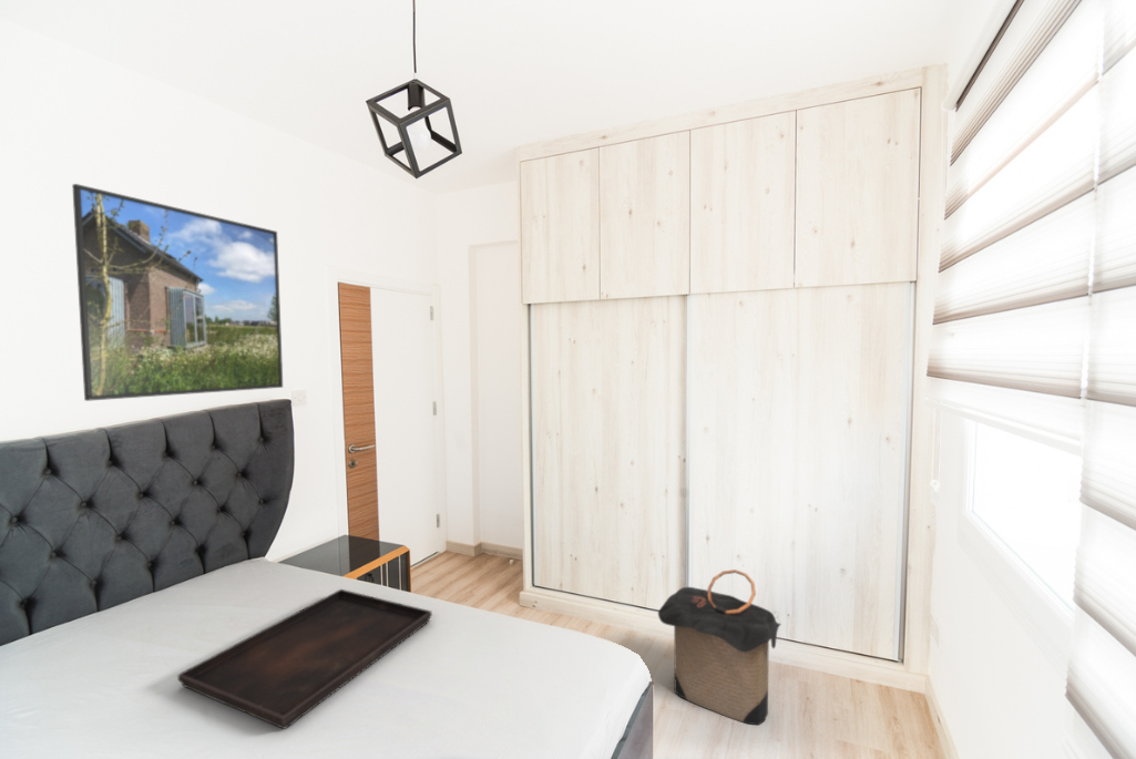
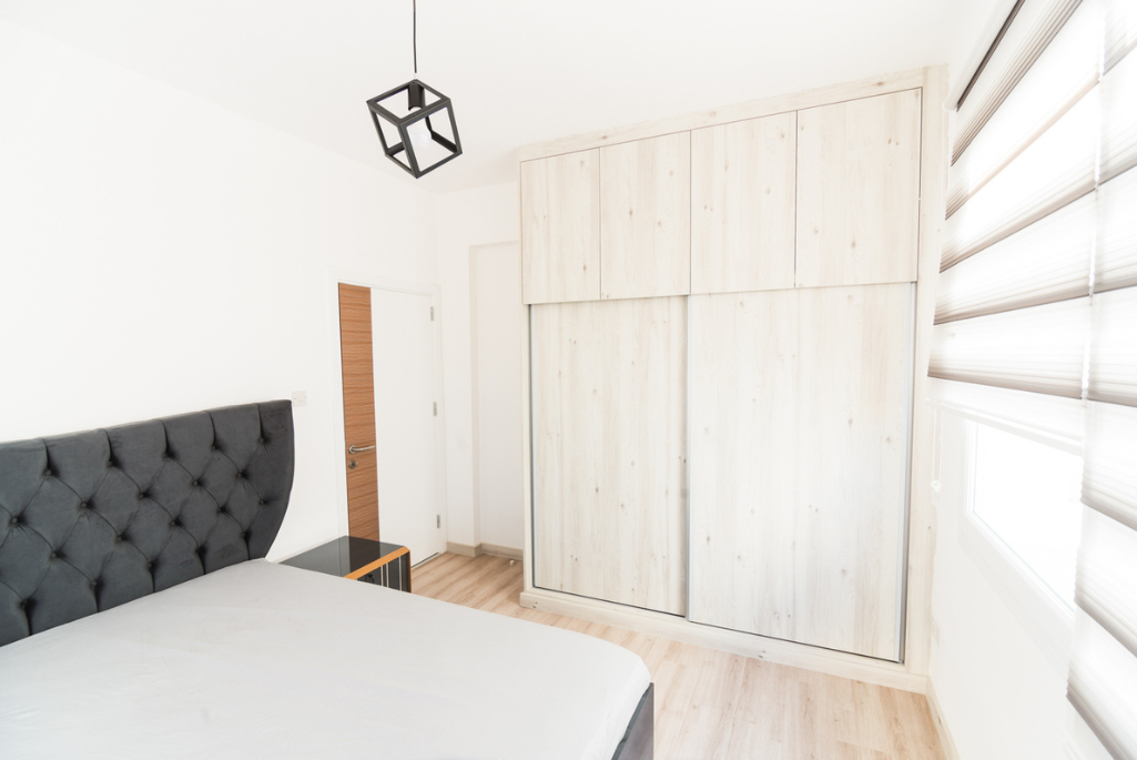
- serving tray (318, 645)
- laundry hamper (716, 636)
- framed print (195, 302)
